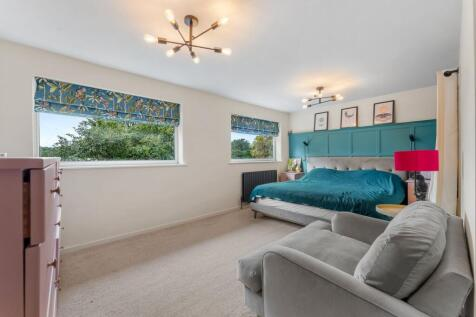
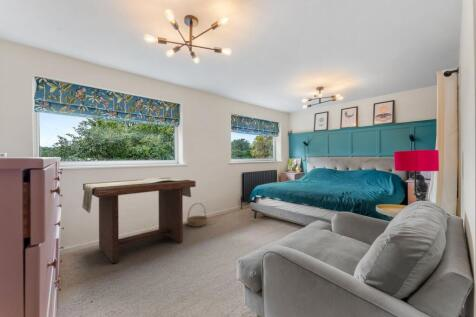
+ basket (197, 216)
+ bench (159, 212)
